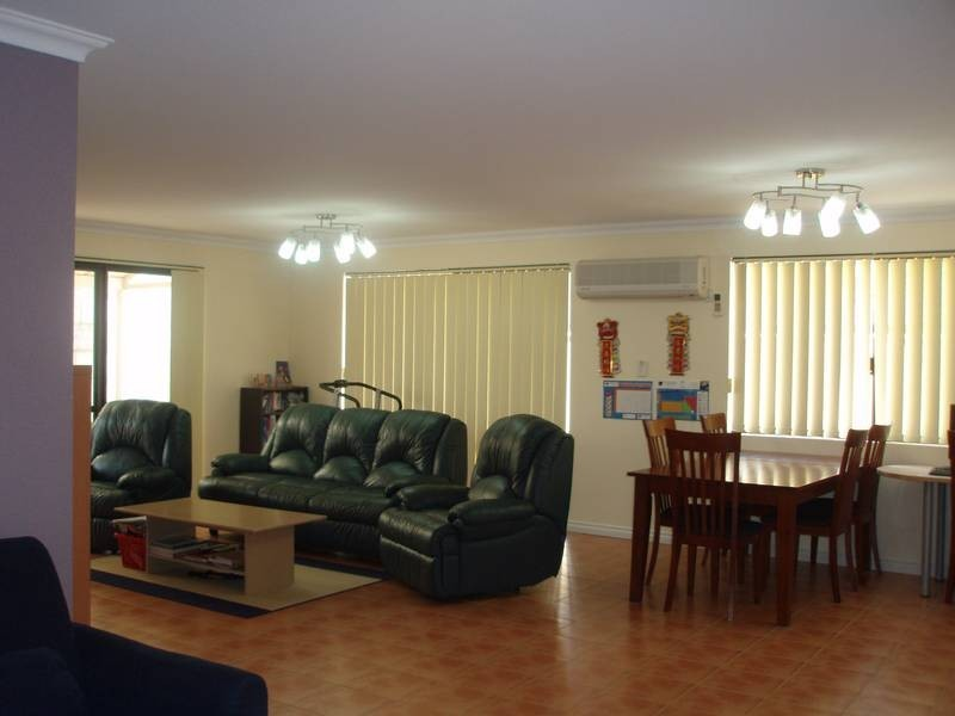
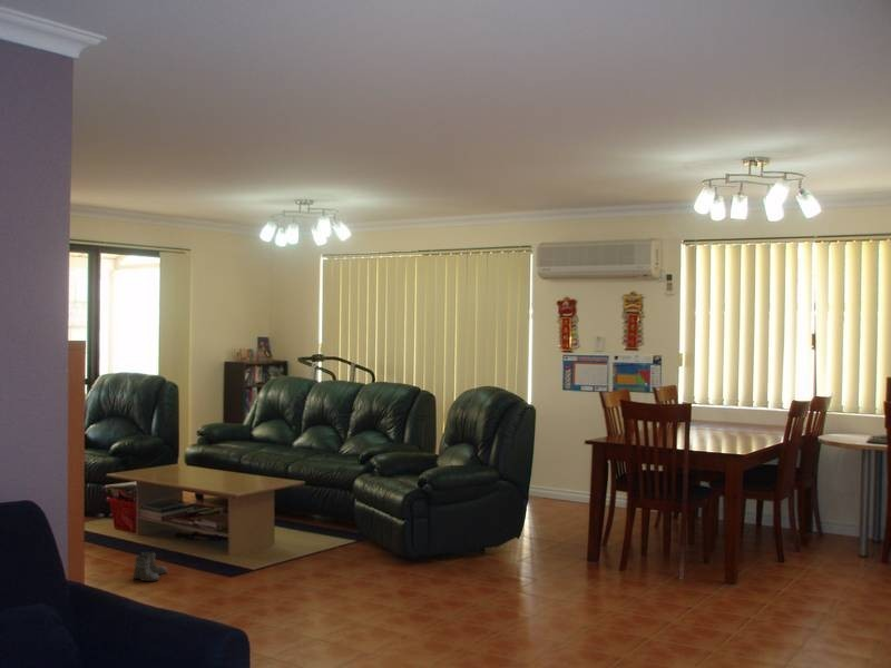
+ boots (149, 566)
